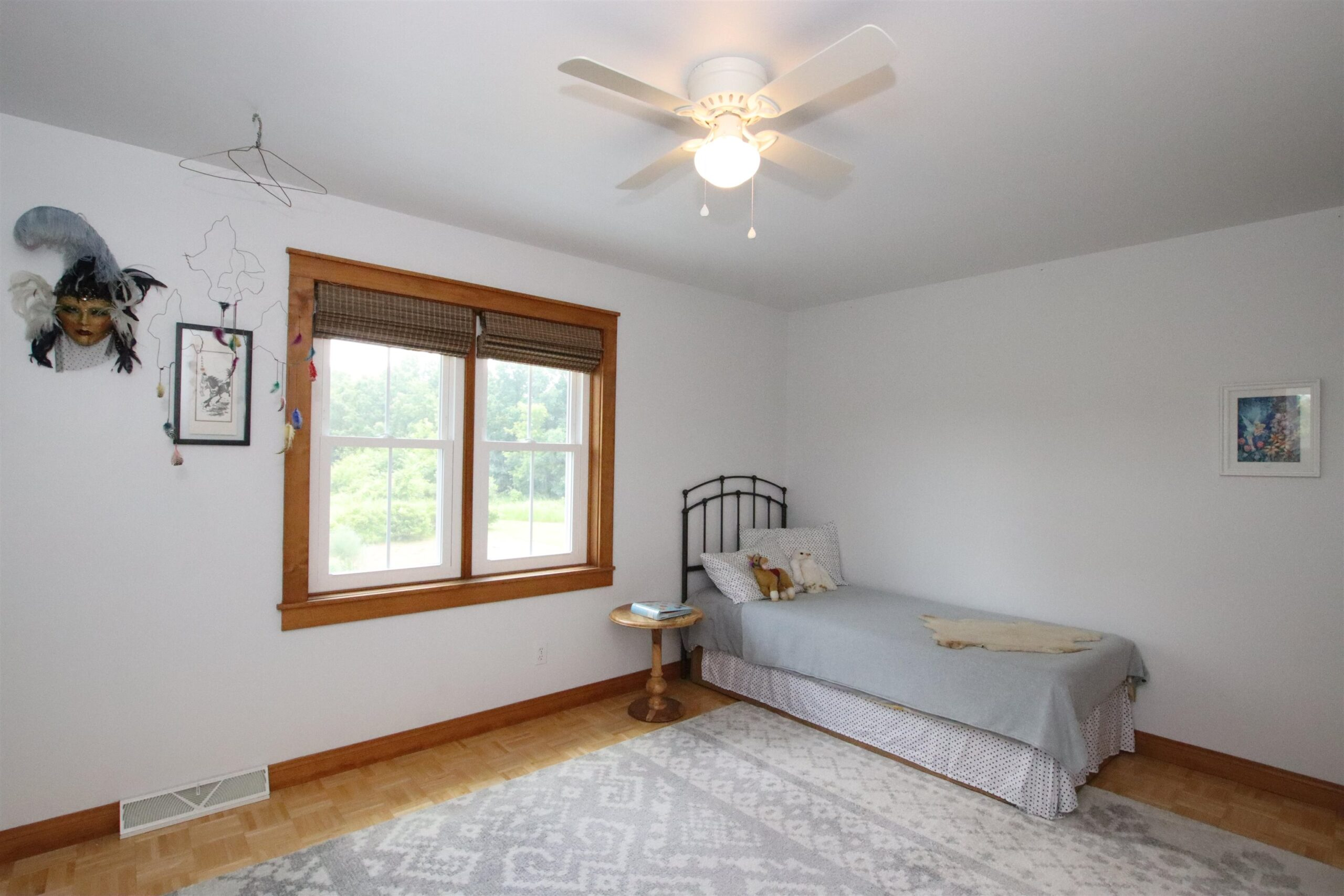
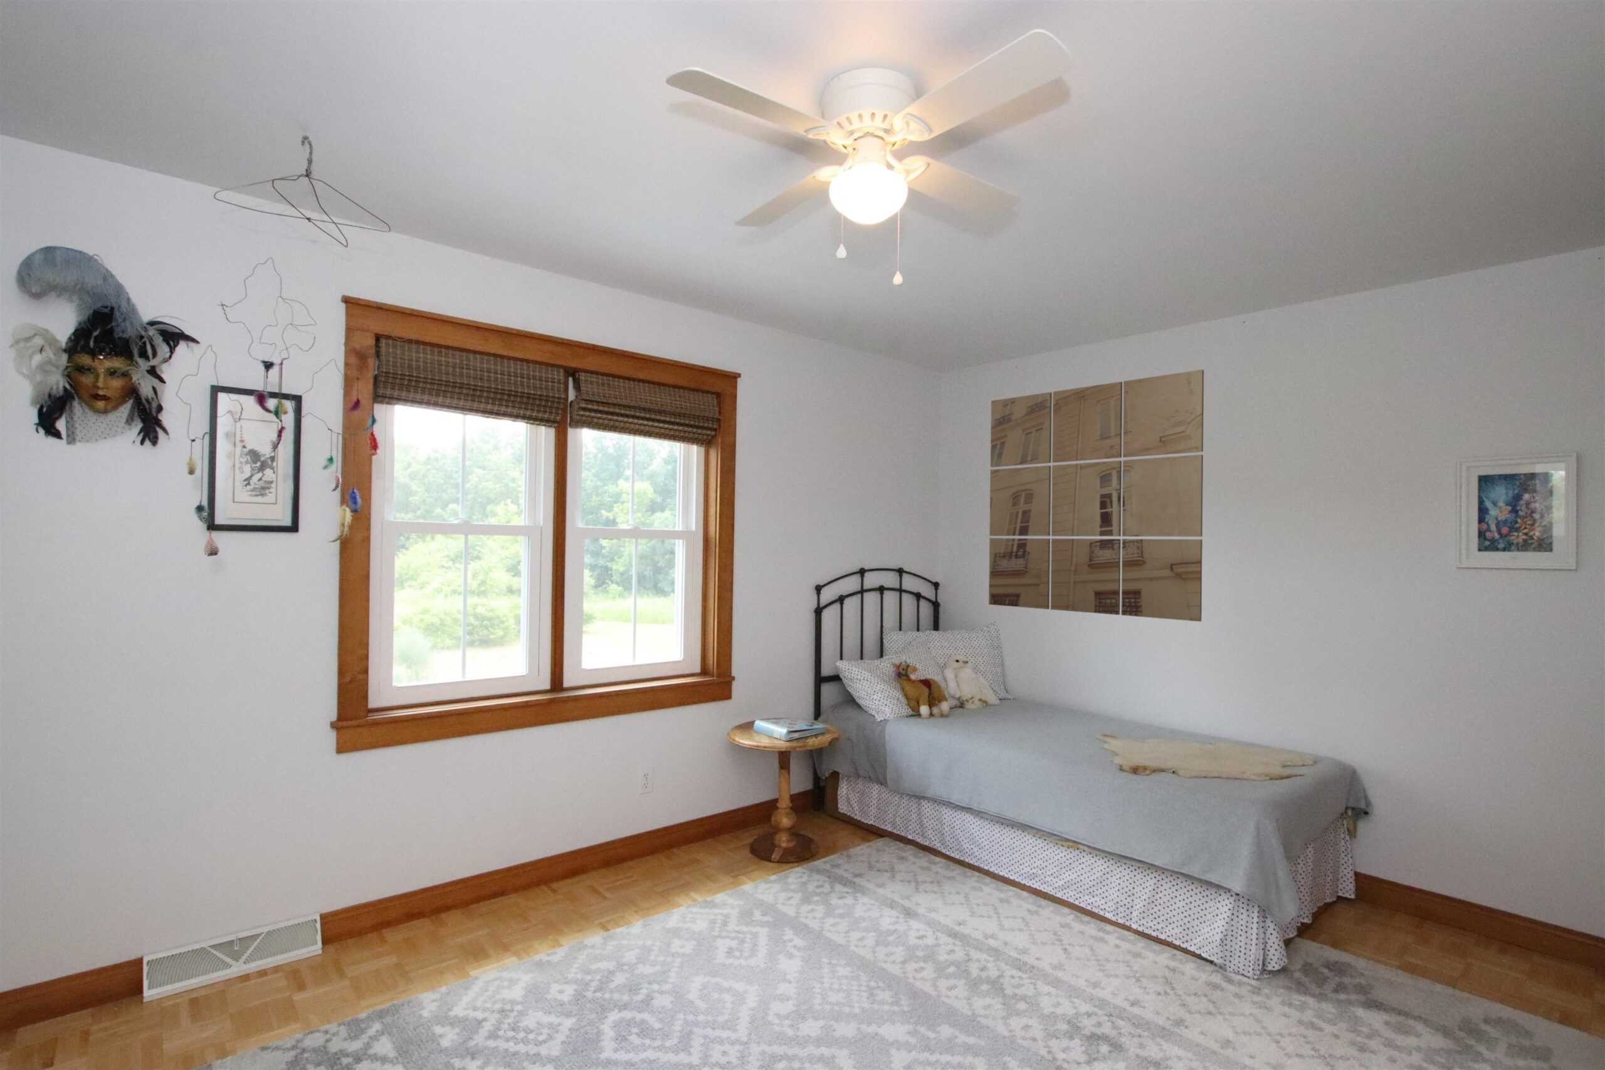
+ wall art (1086, 499)
